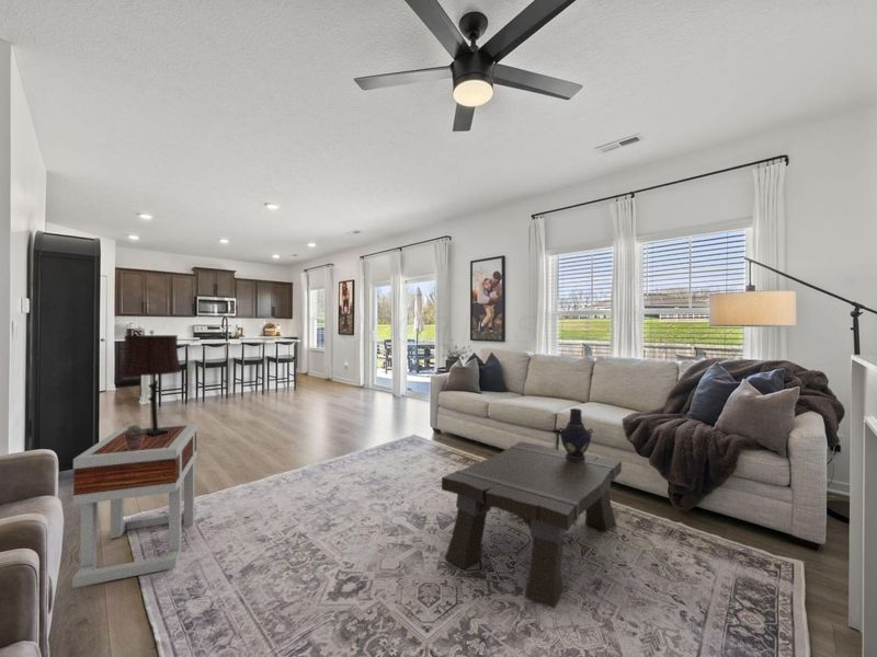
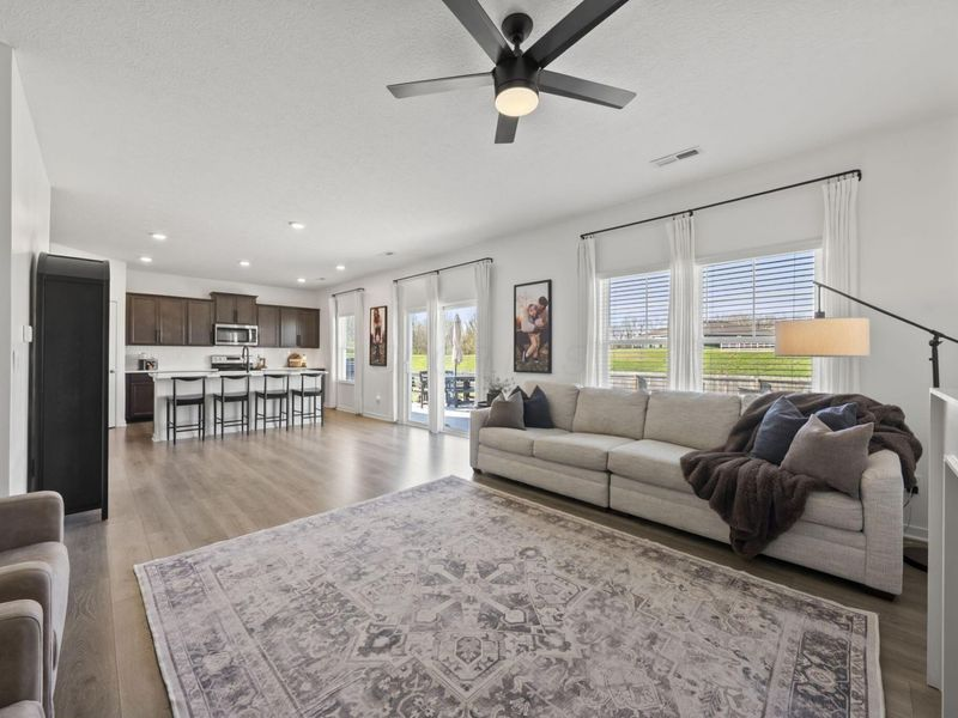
- side table (140, 492)
- coffee table (537, 504)
- vase (576, 433)
- table lamp (151, 381)
- potted succulent (134, 436)
